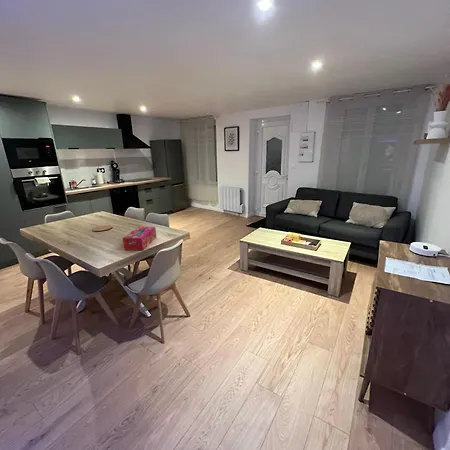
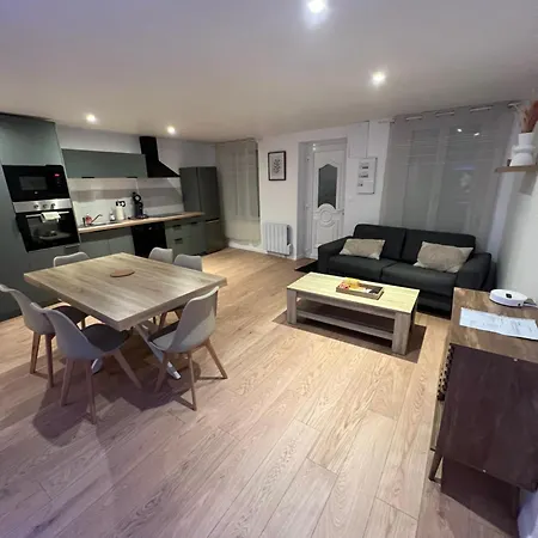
- tissue box (140, 237)
